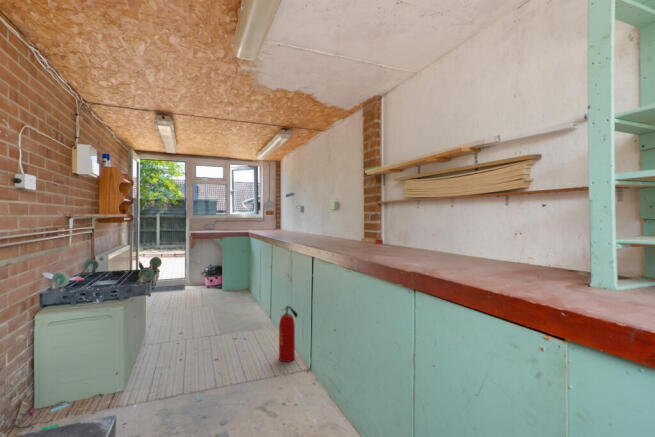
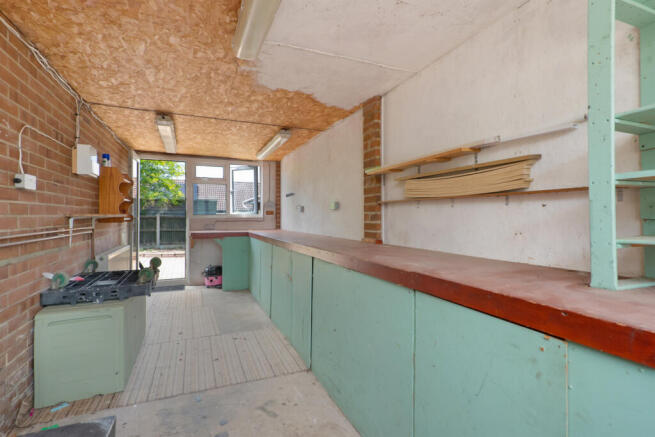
- fire extinguisher (287, 332)
